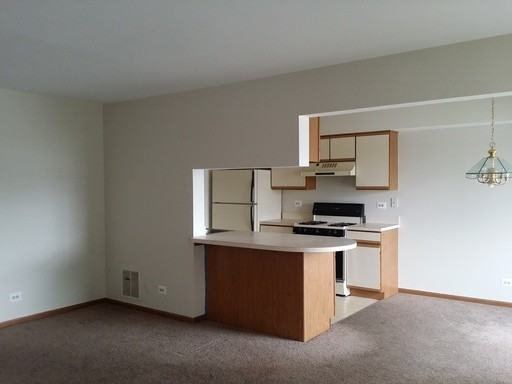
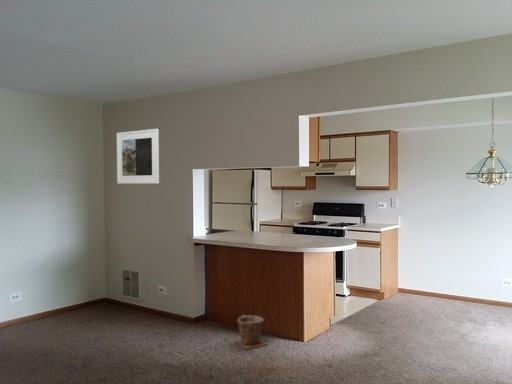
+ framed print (137, 157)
+ plant pot (251, 330)
